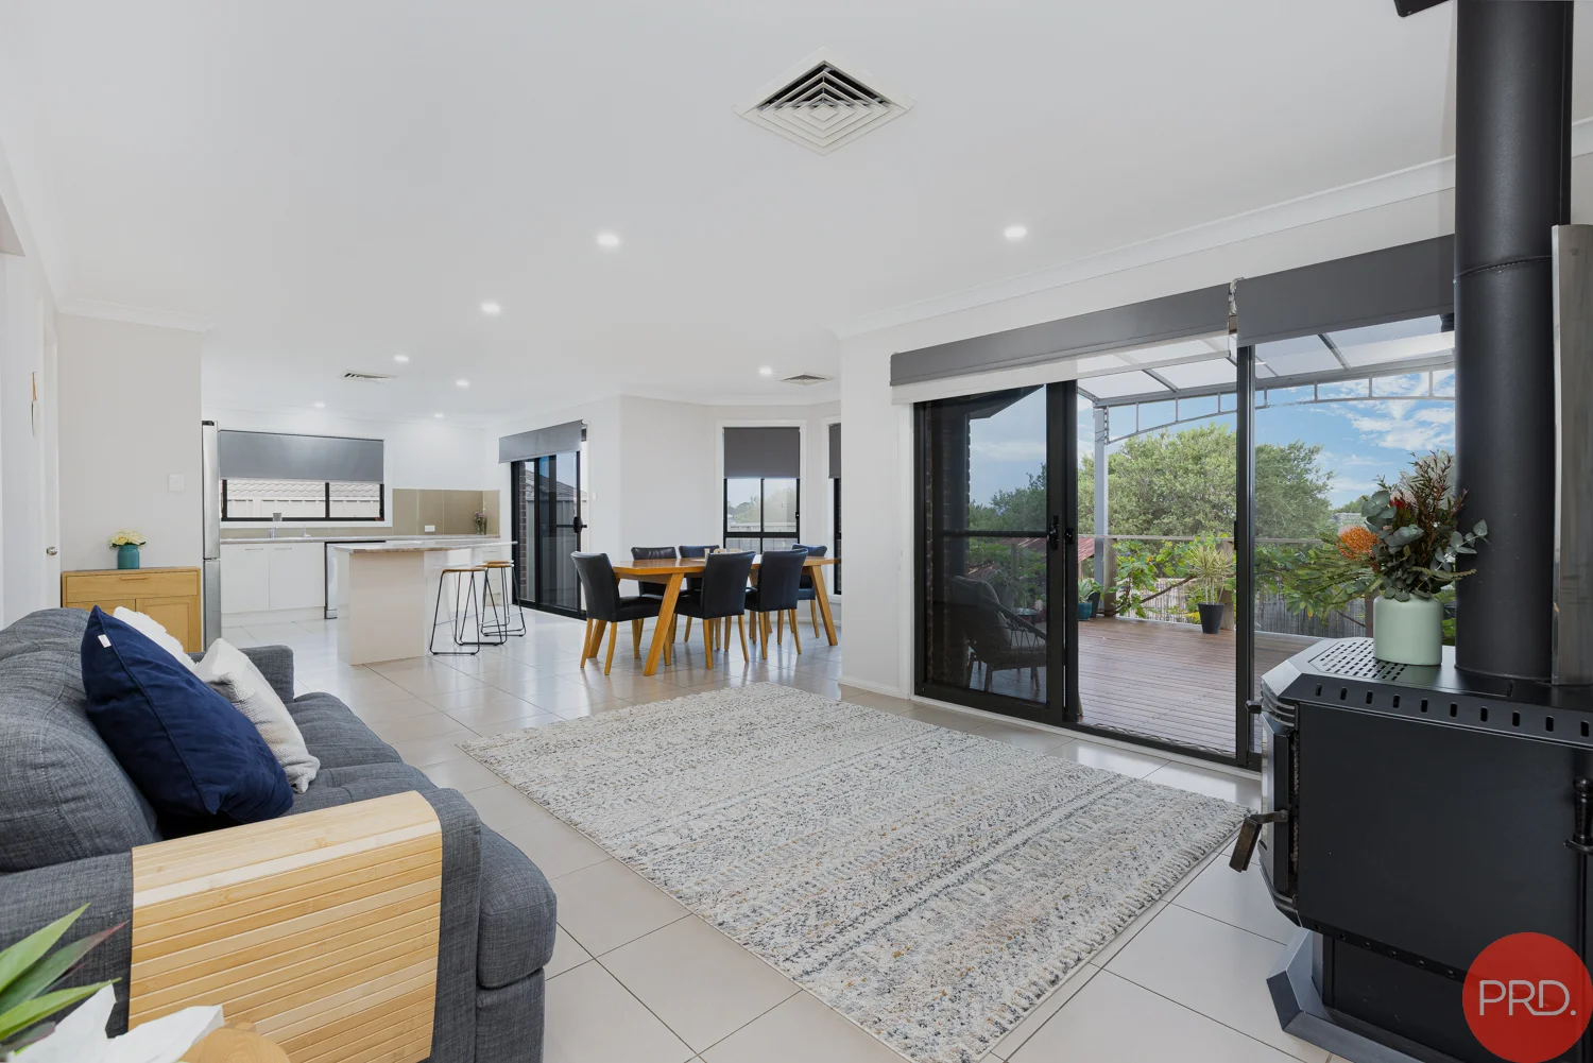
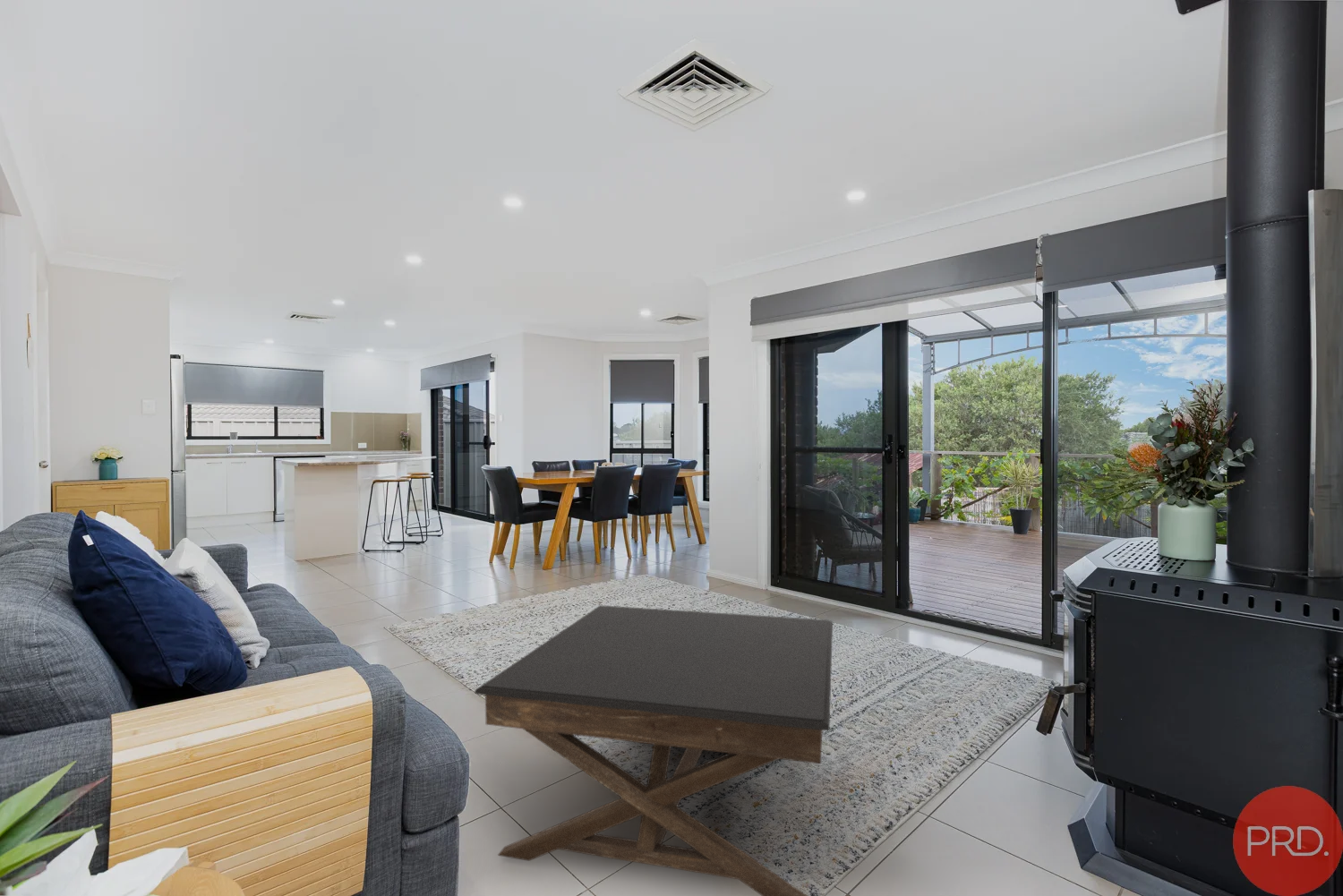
+ coffee table (682, 721)
